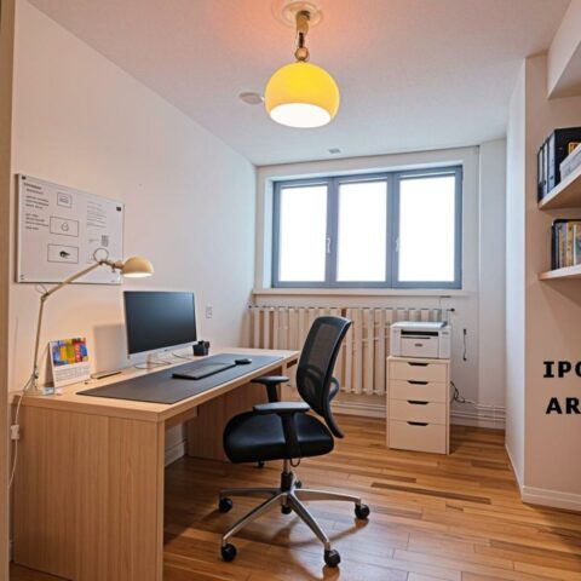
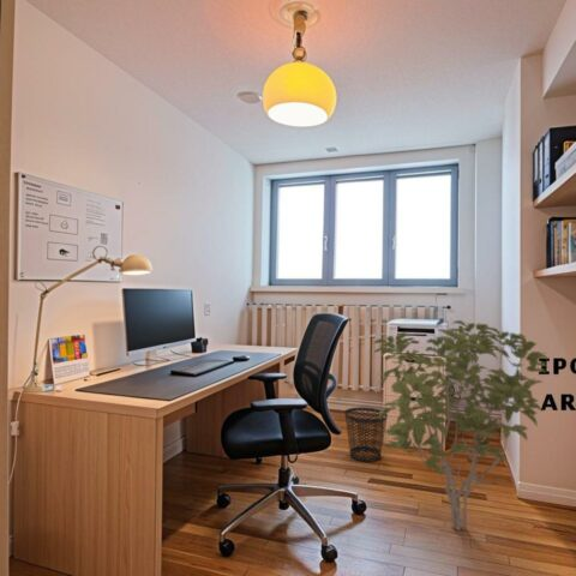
+ shrub (460, 422)
+ wastebasket (365, 434)
